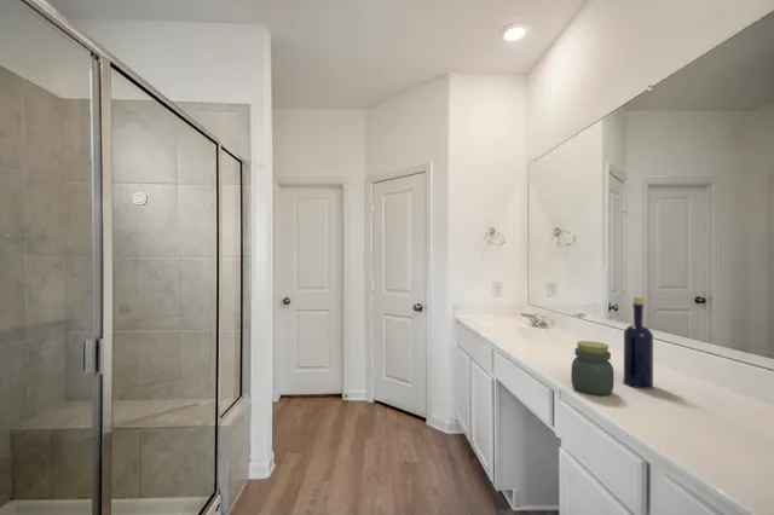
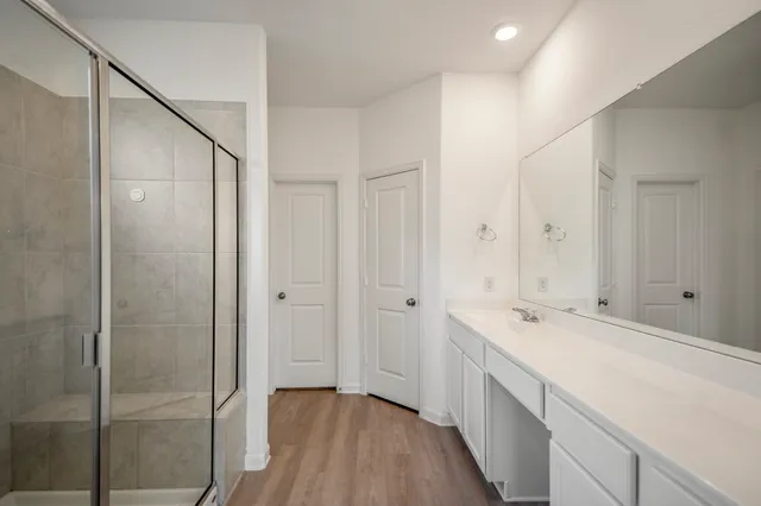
- bottle (637, 340)
- jar (591, 366)
